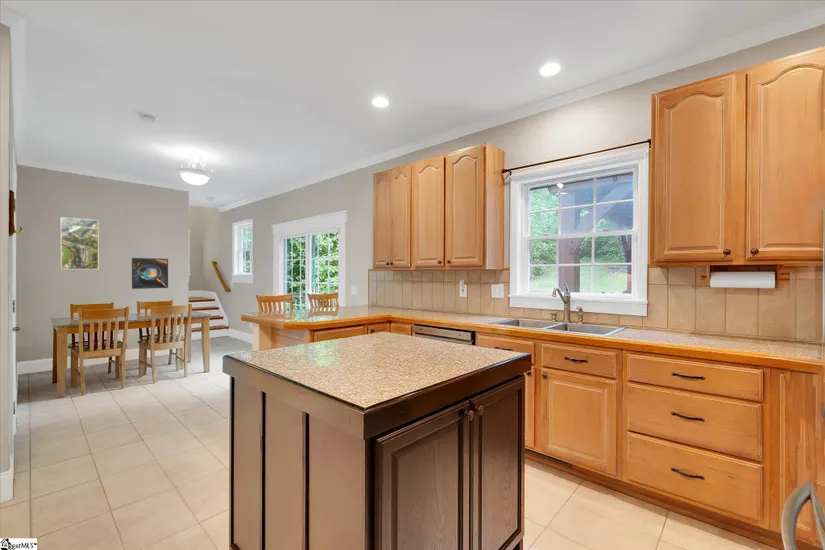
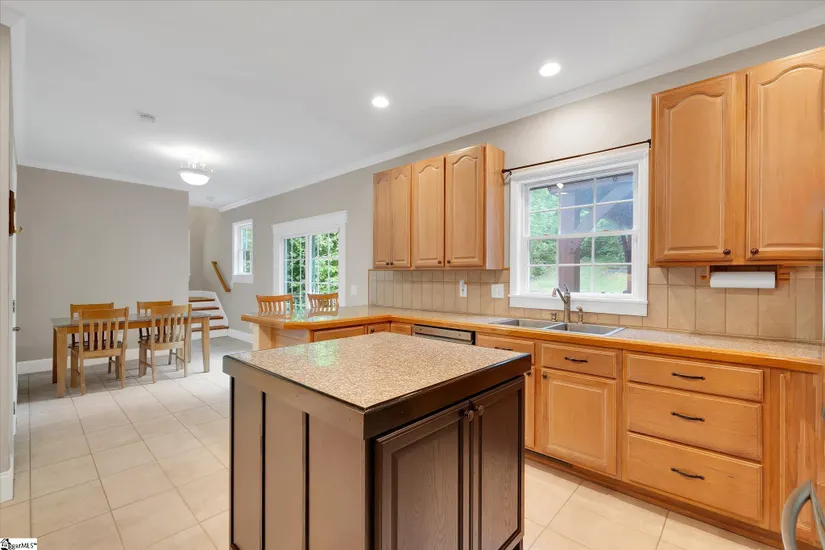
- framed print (80, 244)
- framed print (150, 273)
